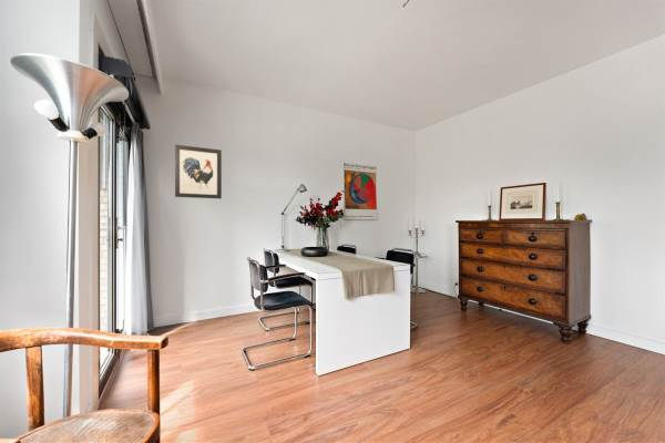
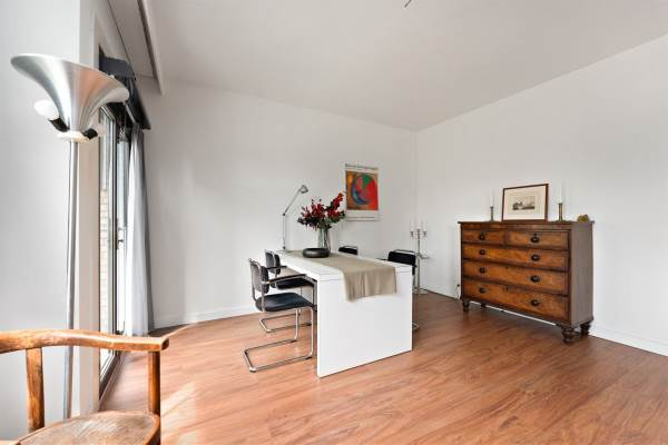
- wall art (198, 173)
